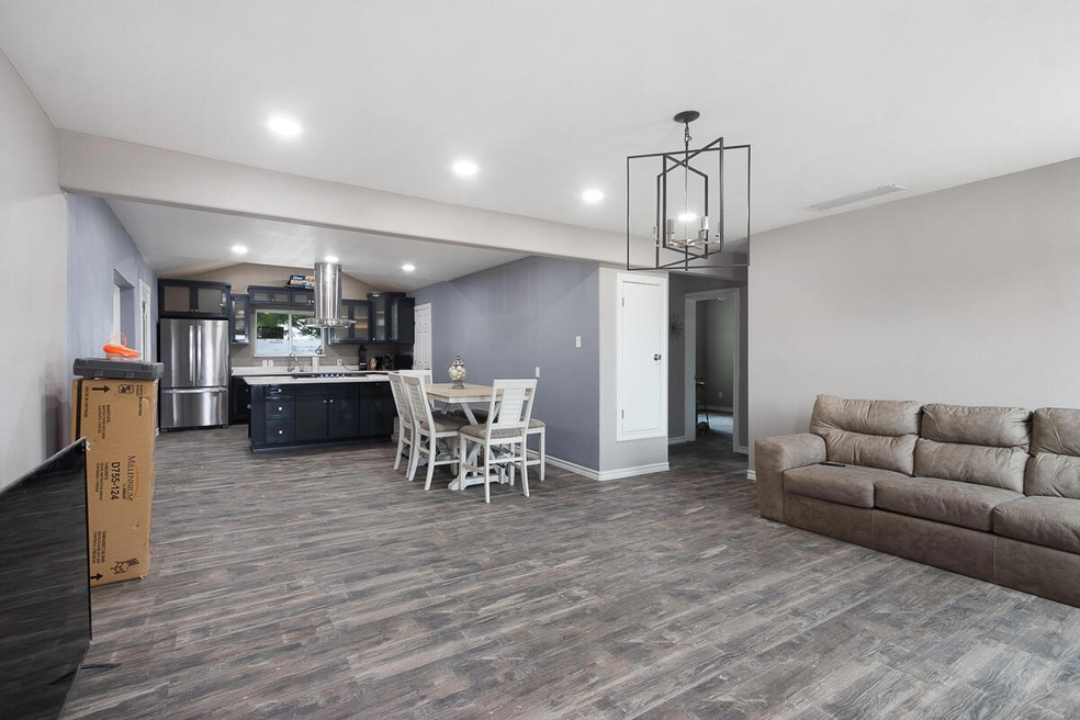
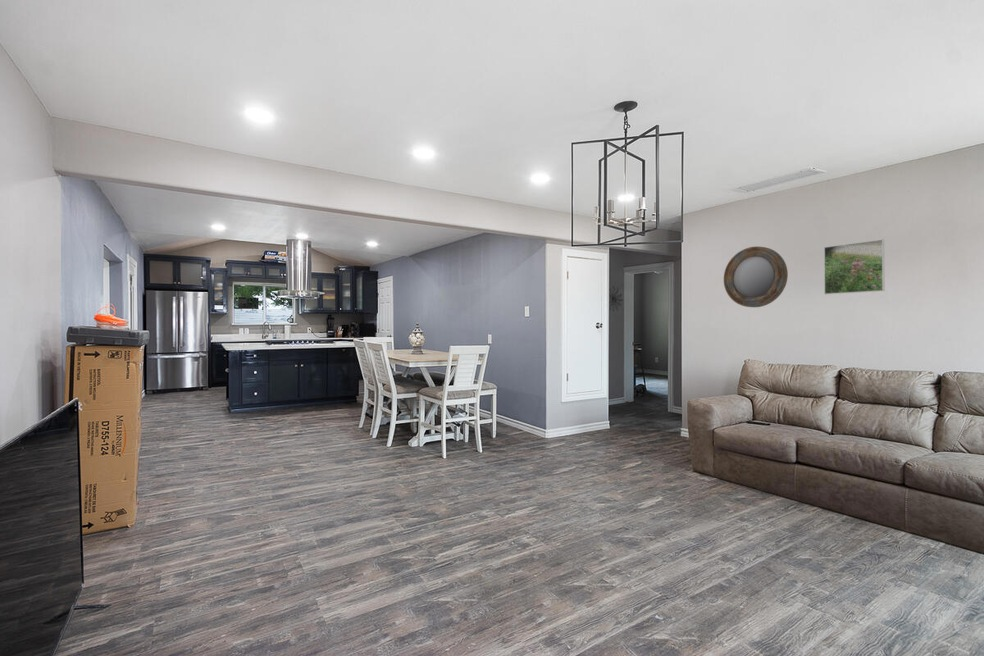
+ home mirror (753, 277)
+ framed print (853, 268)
